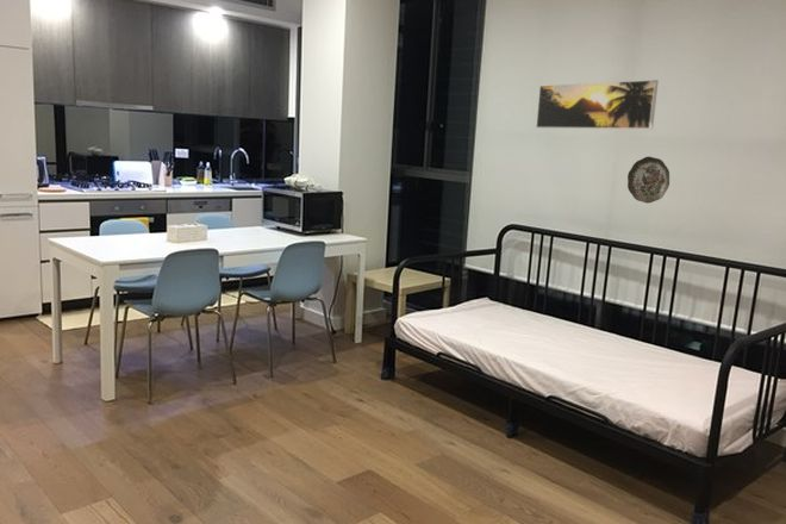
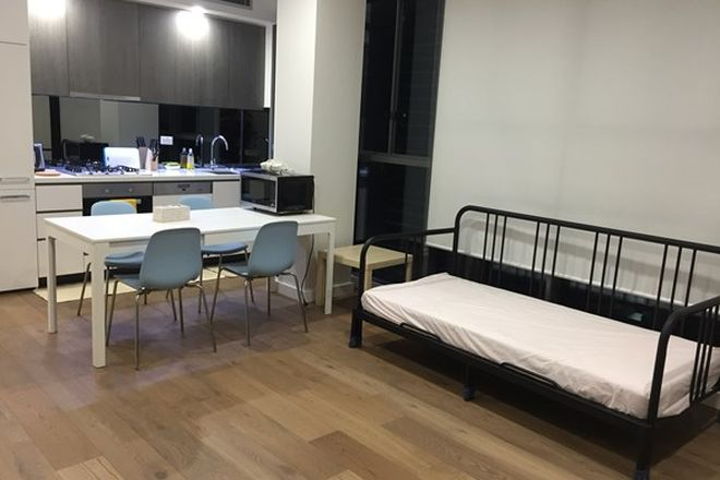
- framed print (592, 105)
- decorative plate (649, 180)
